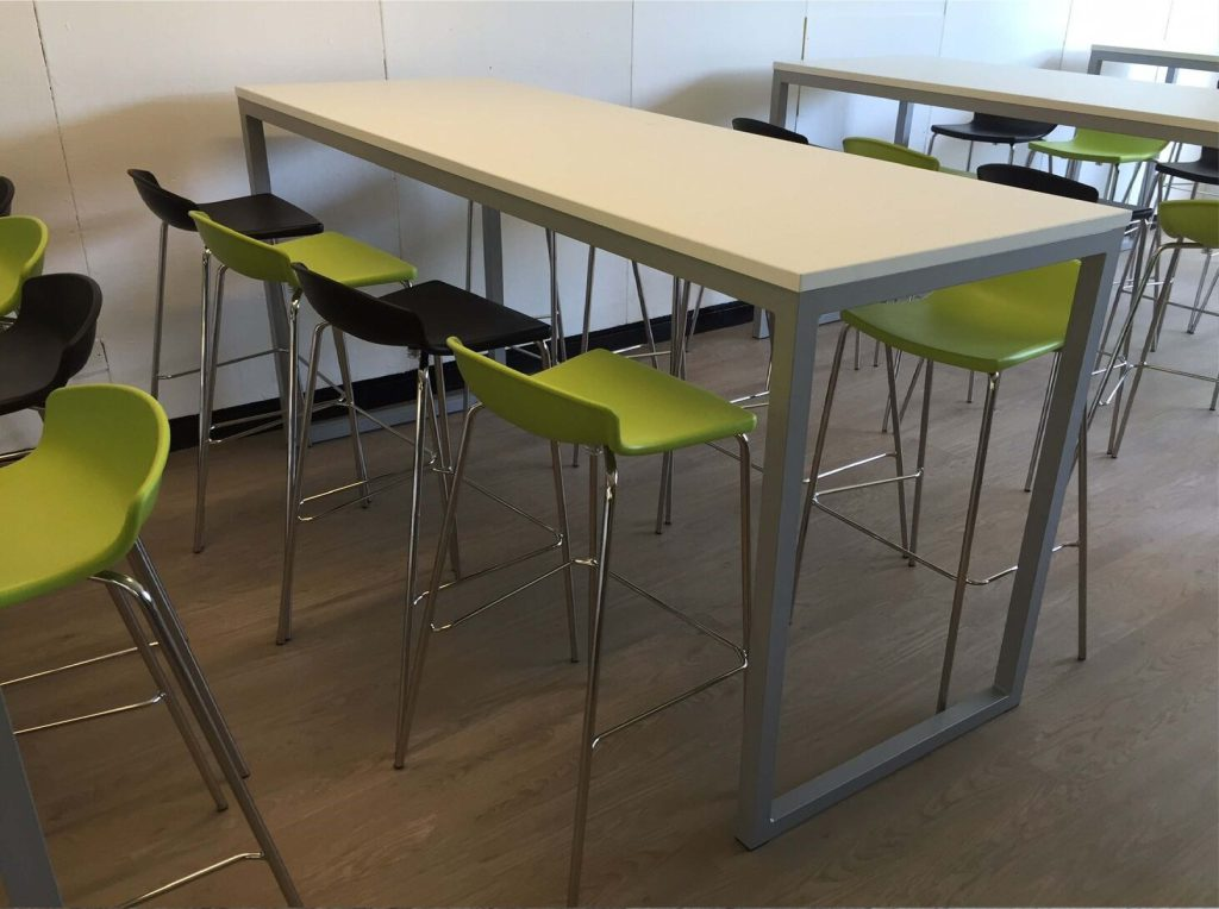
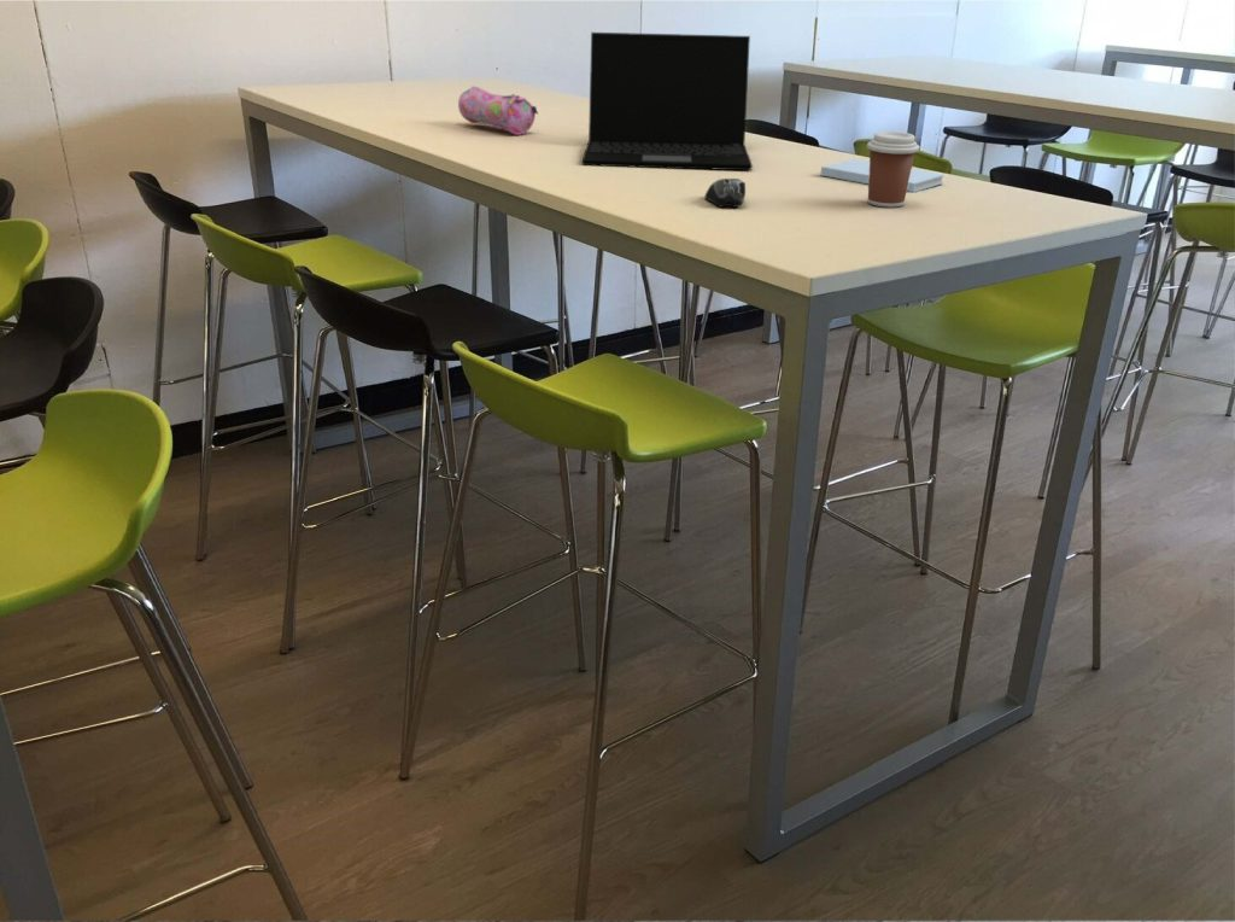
+ pencil case (497, 109)
+ notepad (868, 174)
+ coffee cup (890, 169)
+ computer mouse (726, 189)
+ laptop (668, 98)
